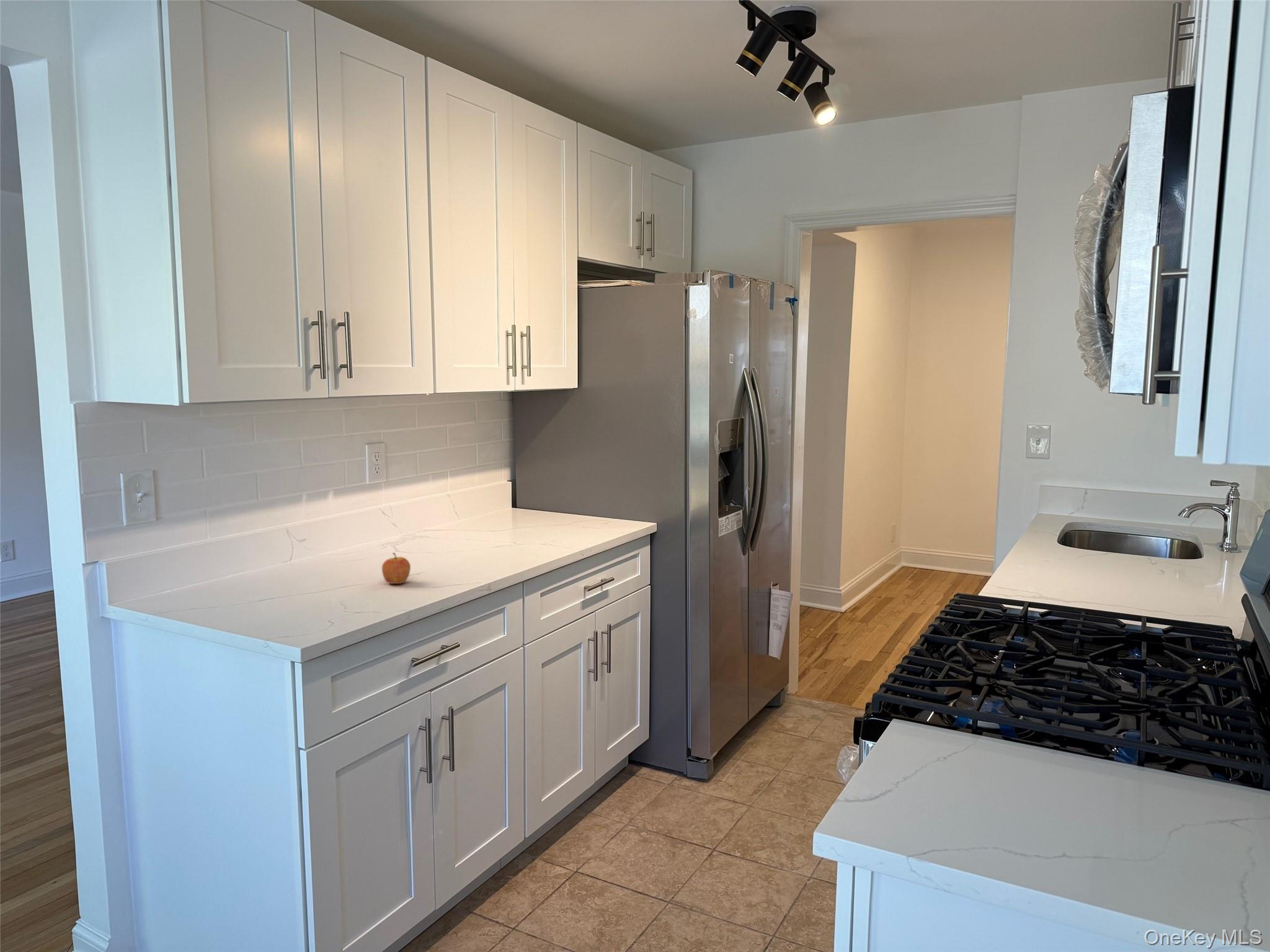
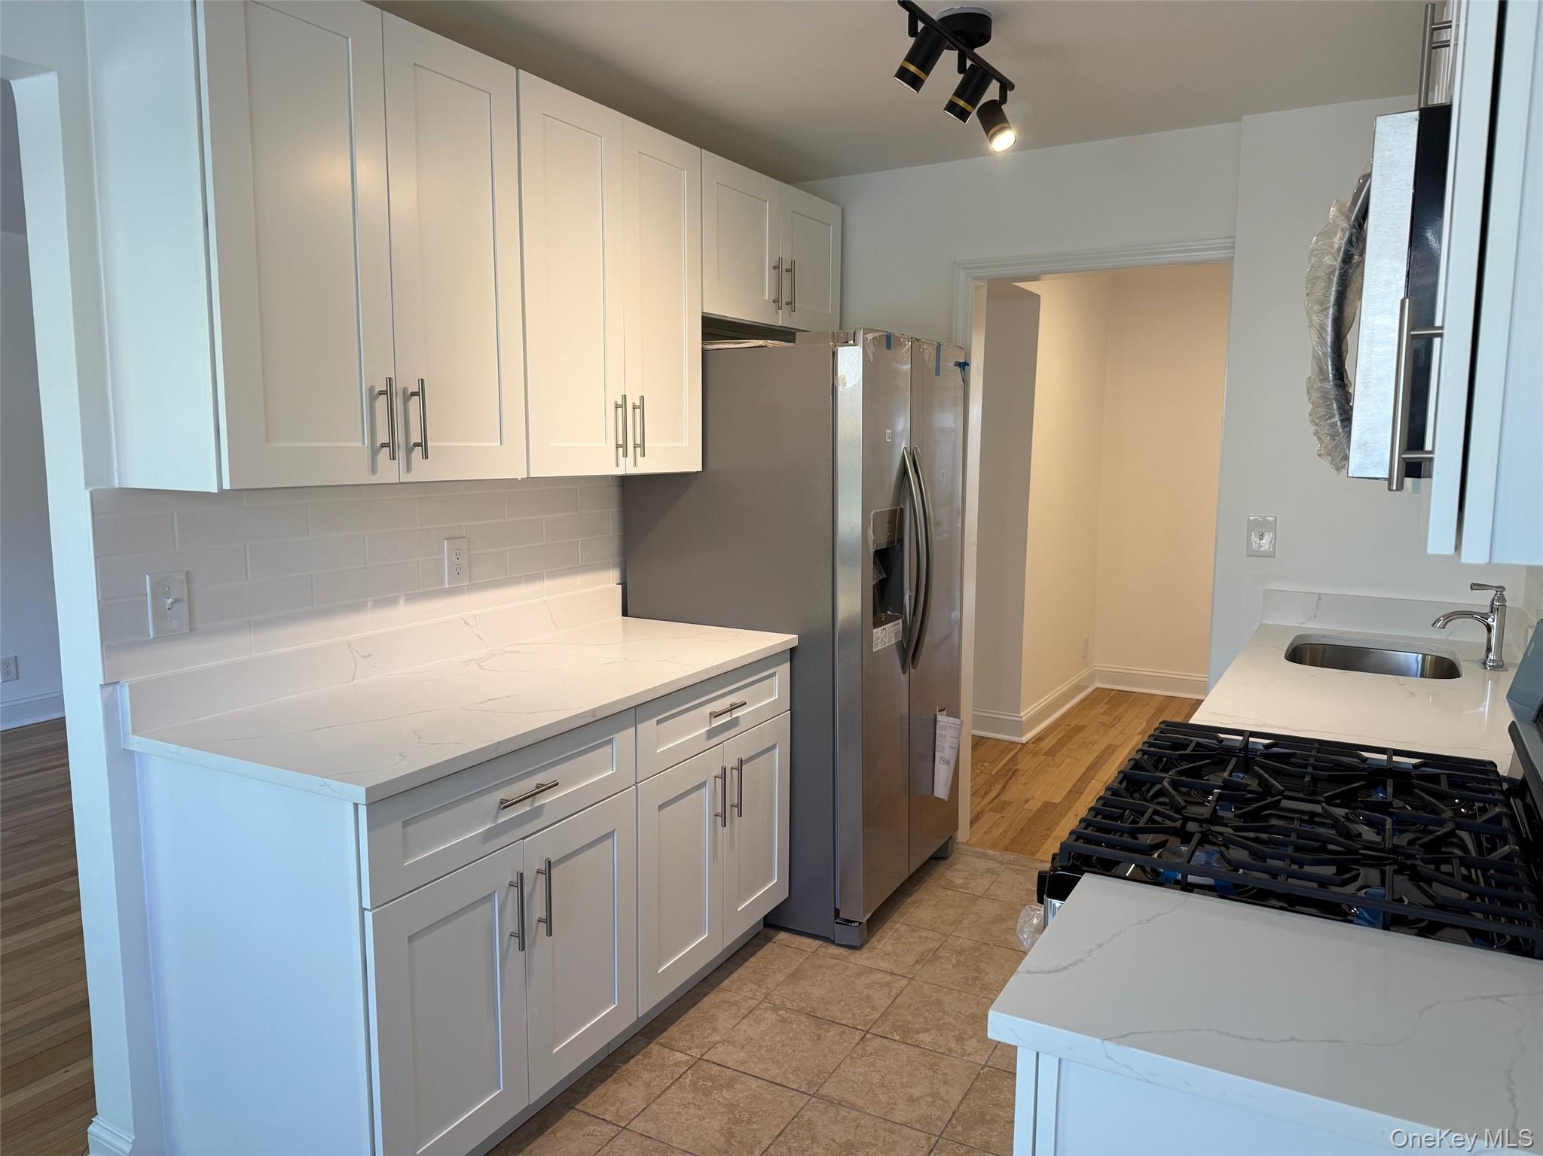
- apple (396, 568)
